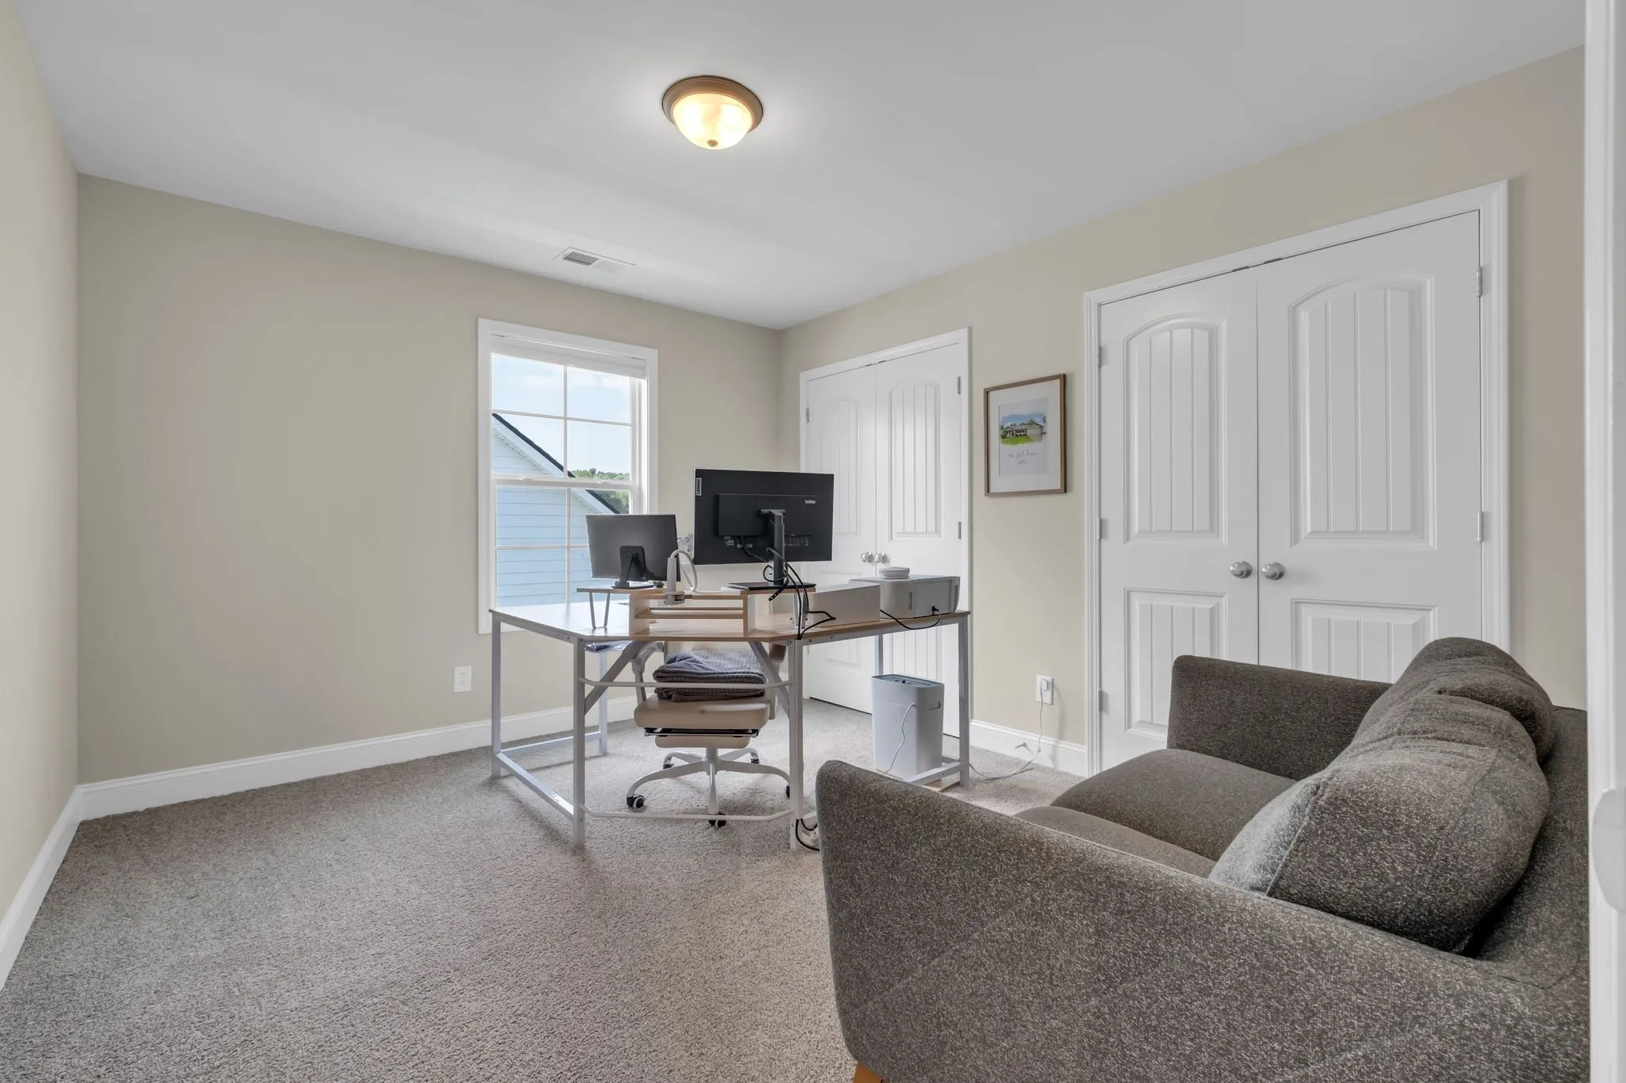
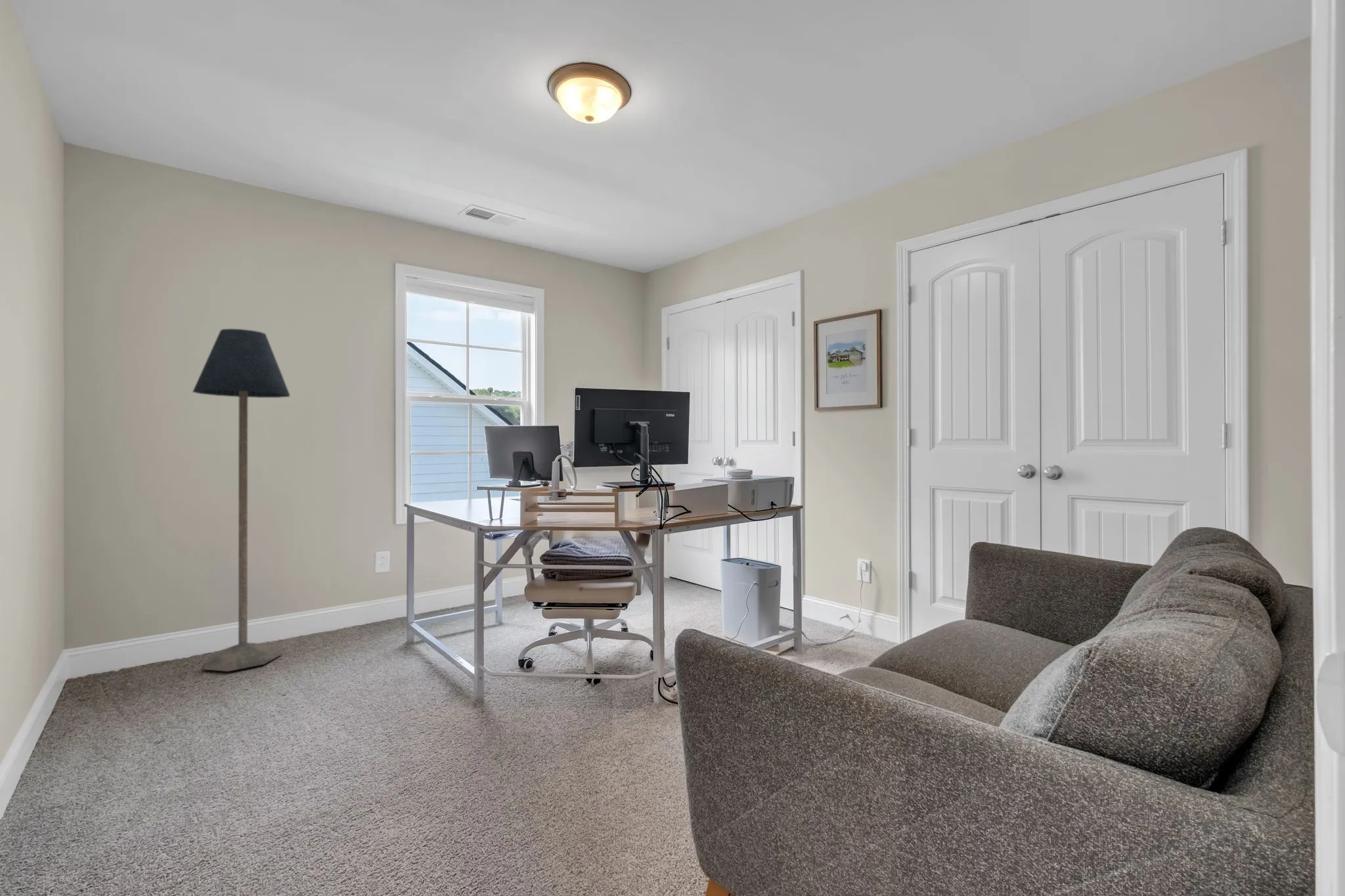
+ floor lamp (243, 496)
